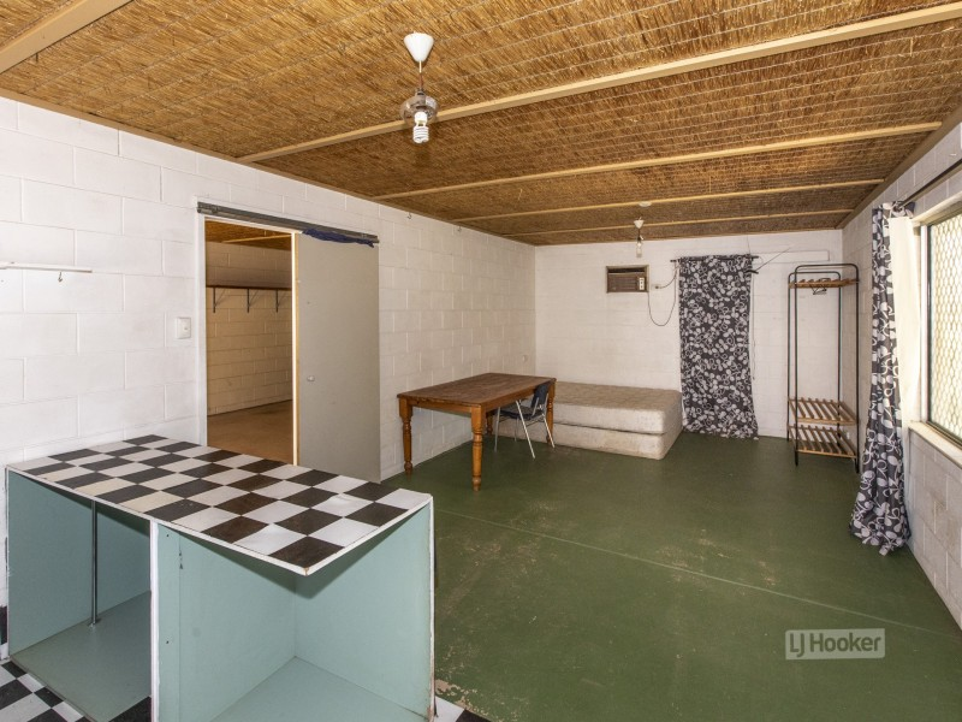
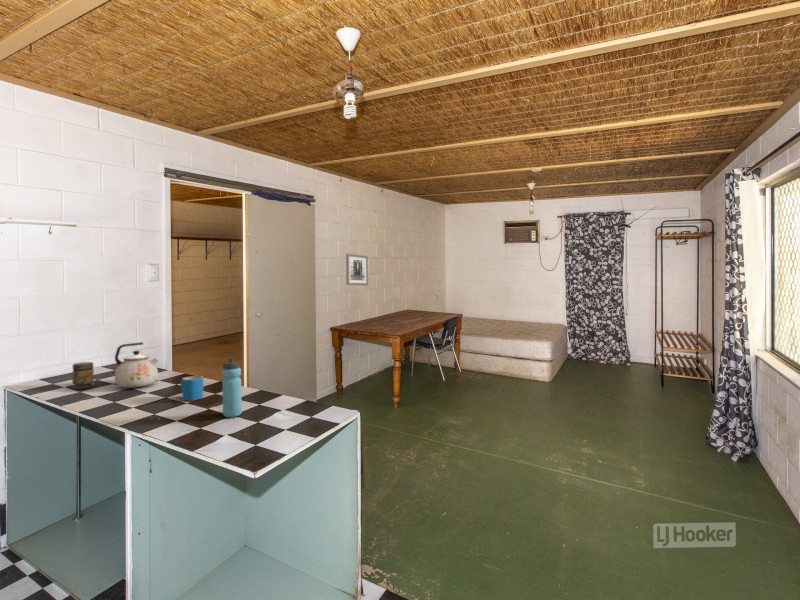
+ mug (190, 387)
+ jar (83, 375)
+ kettle (137, 364)
+ water bottle (231, 386)
+ wall art (357, 270)
